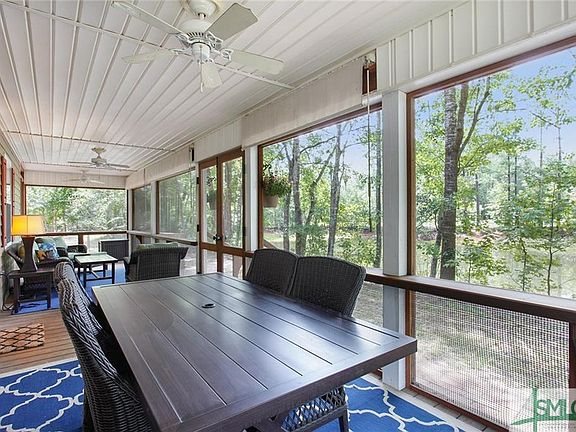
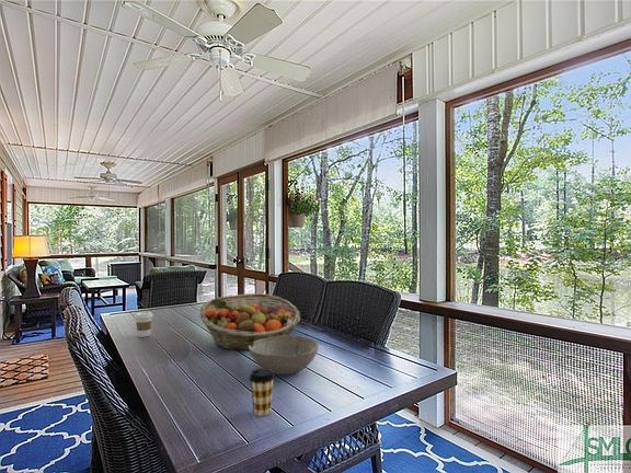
+ coffee cup (262, 391)
+ fruit basket (251, 320)
+ bowl (284, 357)
+ coffee cup (144, 324)
